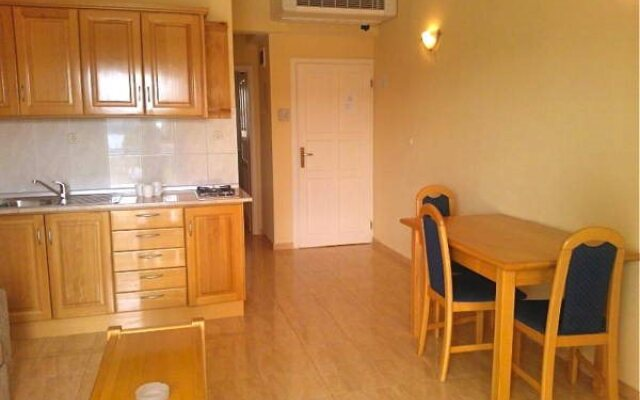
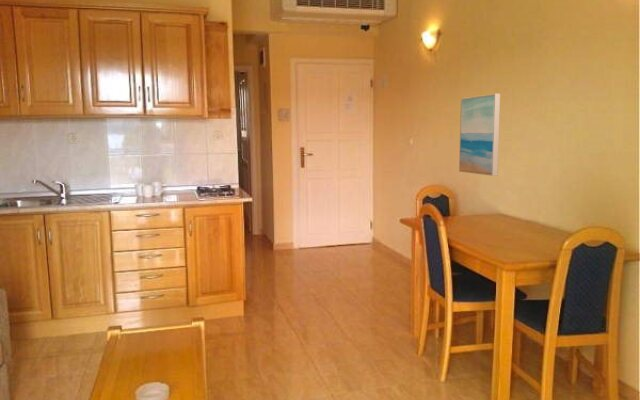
+ wall art (478, 135)
